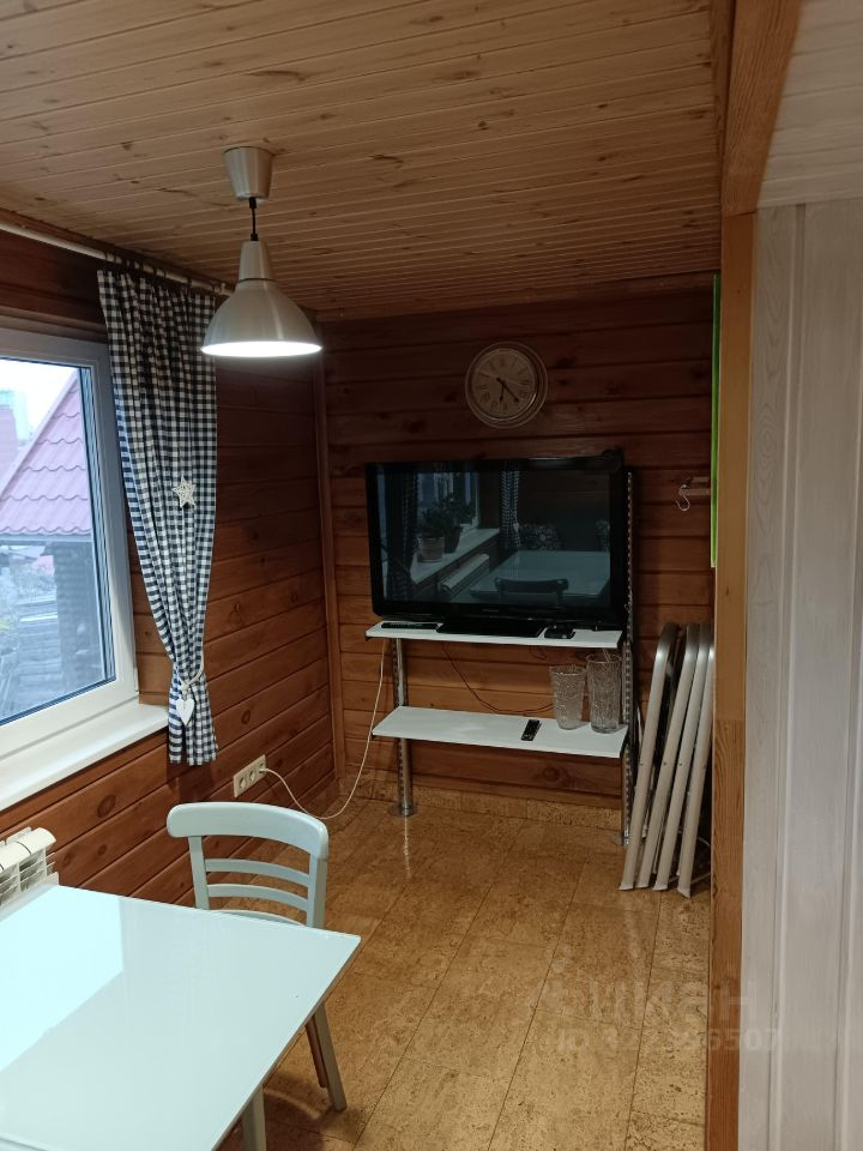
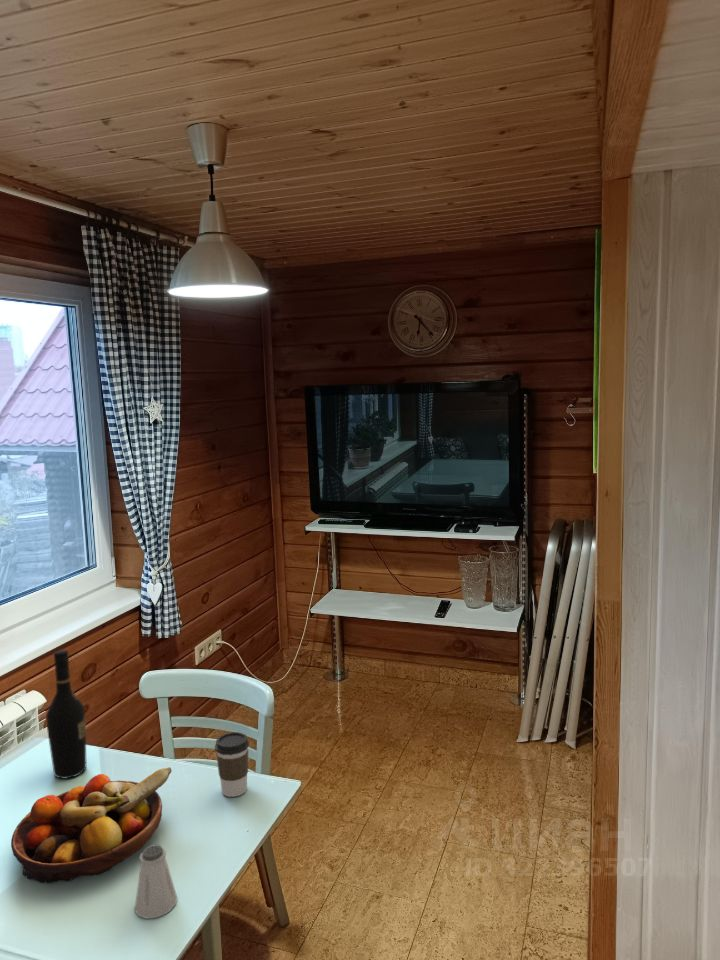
+ wine bottle (65, 712)
+ fruit bowl (90, 812)
+ saltshaker (154, 877)
+ coffee cup (233, 764)
